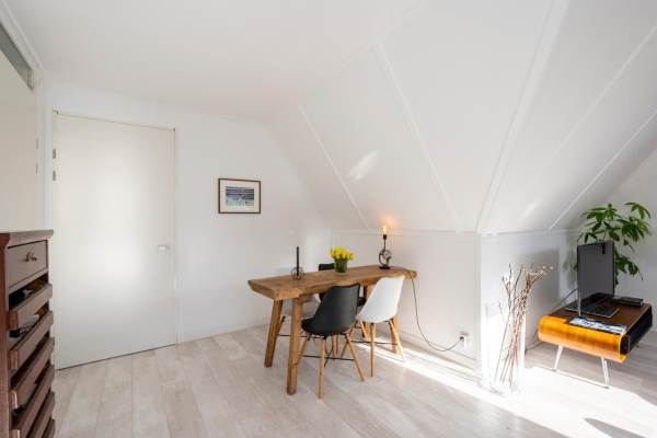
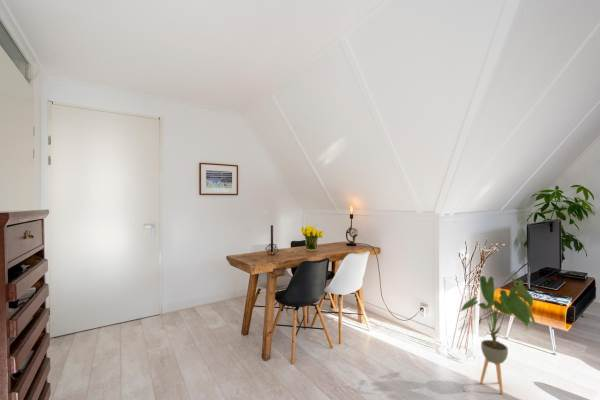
+ house plant (499, 332)
